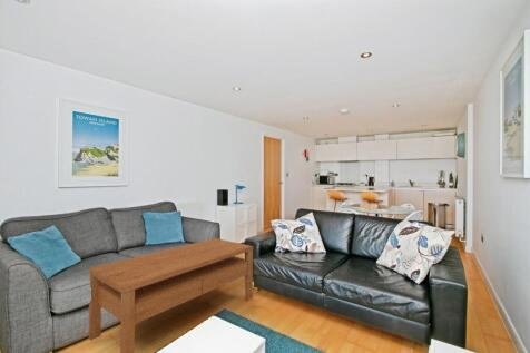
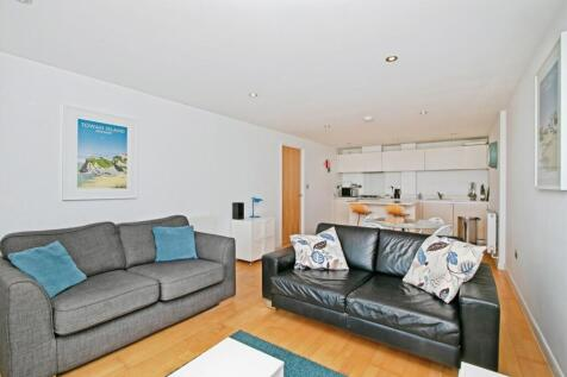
- coffee table (183, 285)
